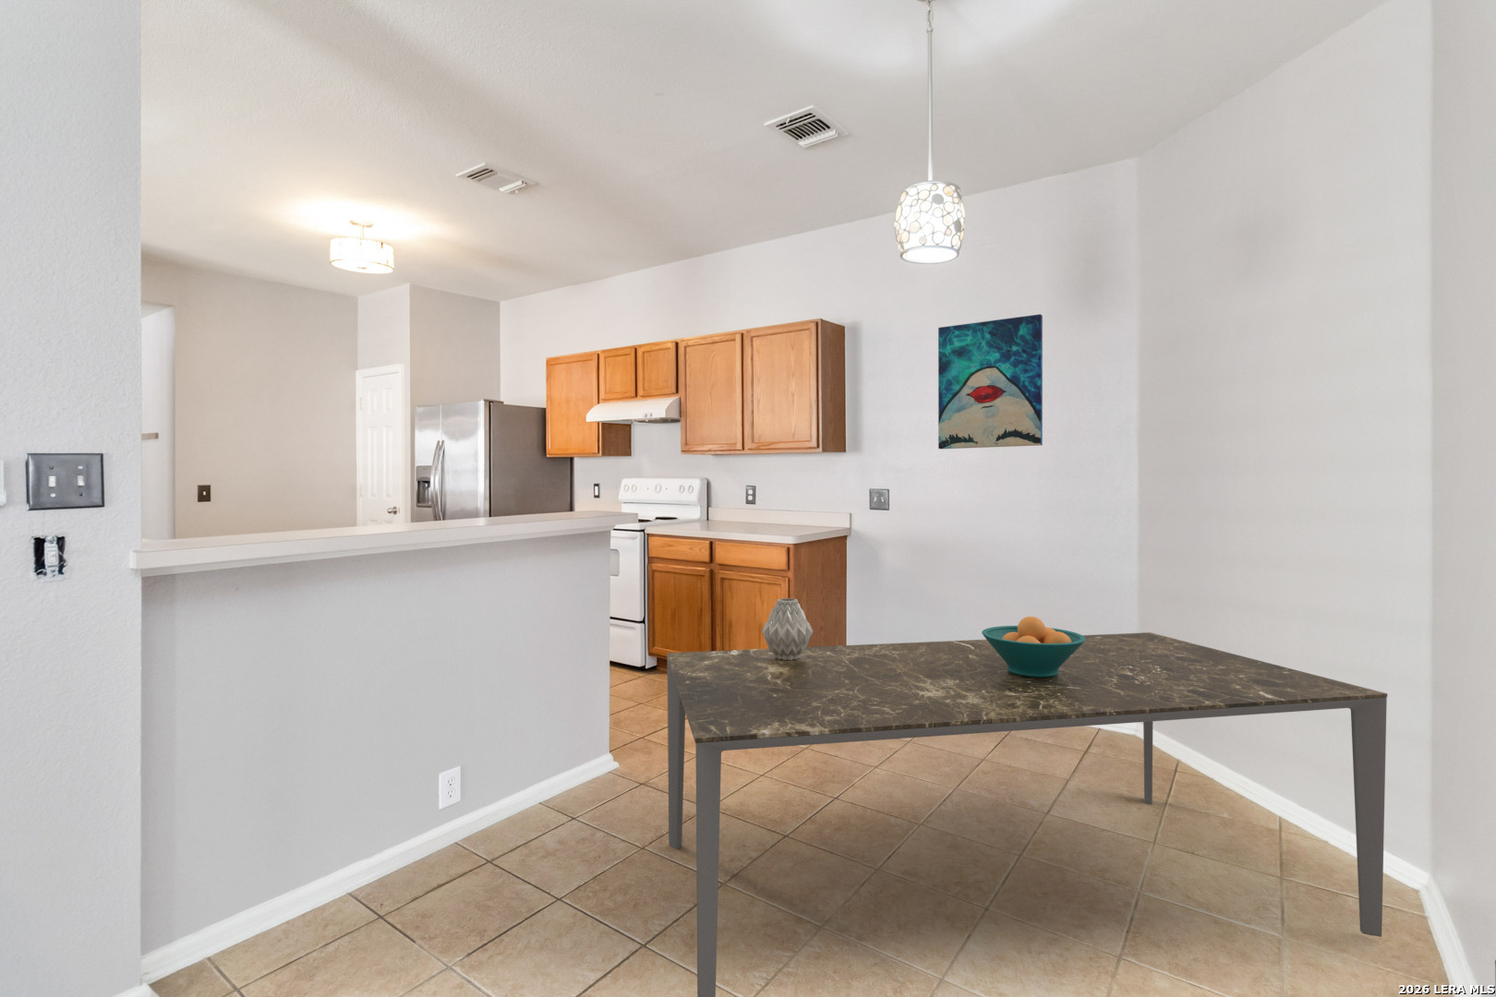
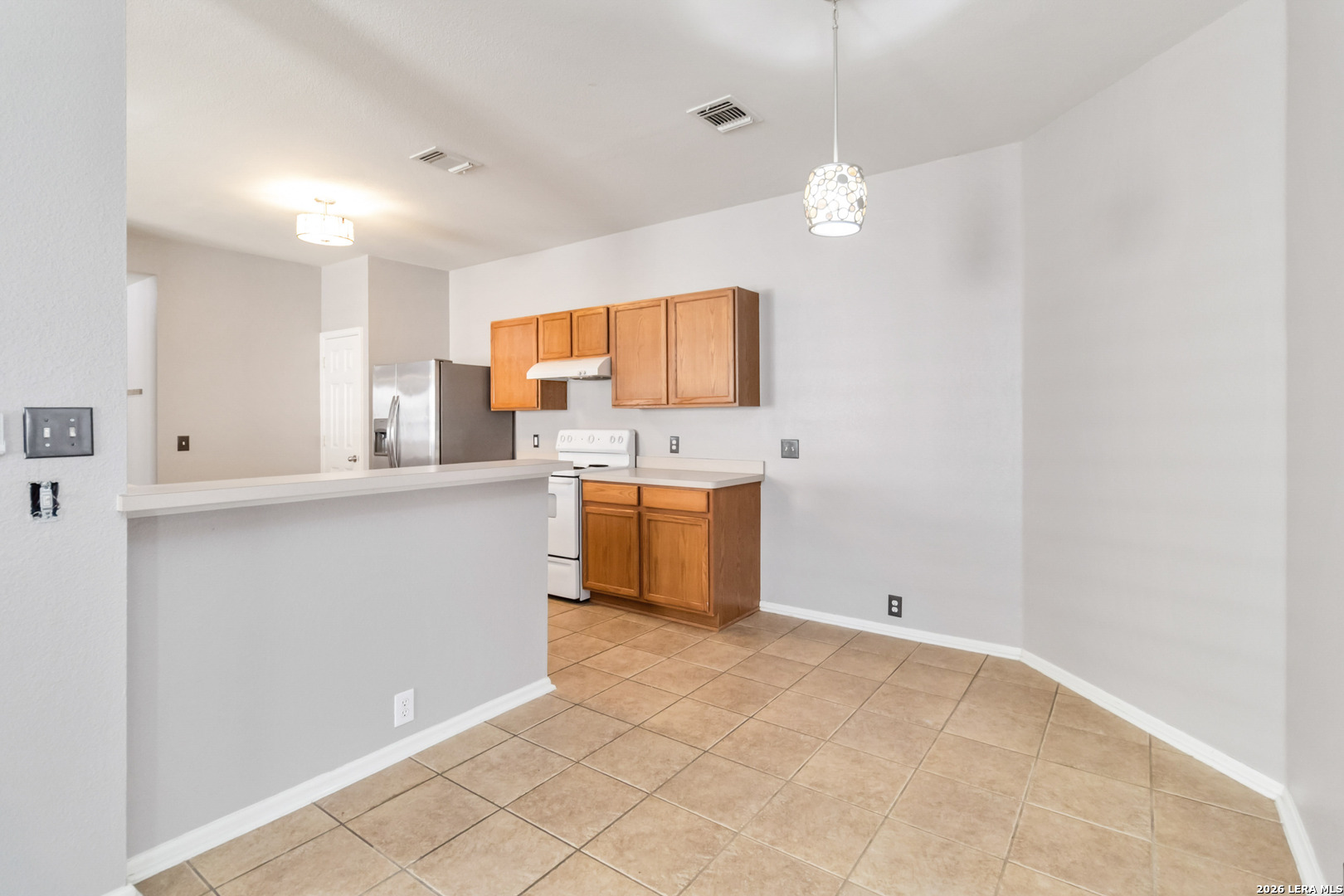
- wall art (988, 384)
- vase (788, 628)
- fruit bowl (1033, 643)
- dining table (984, 732)
